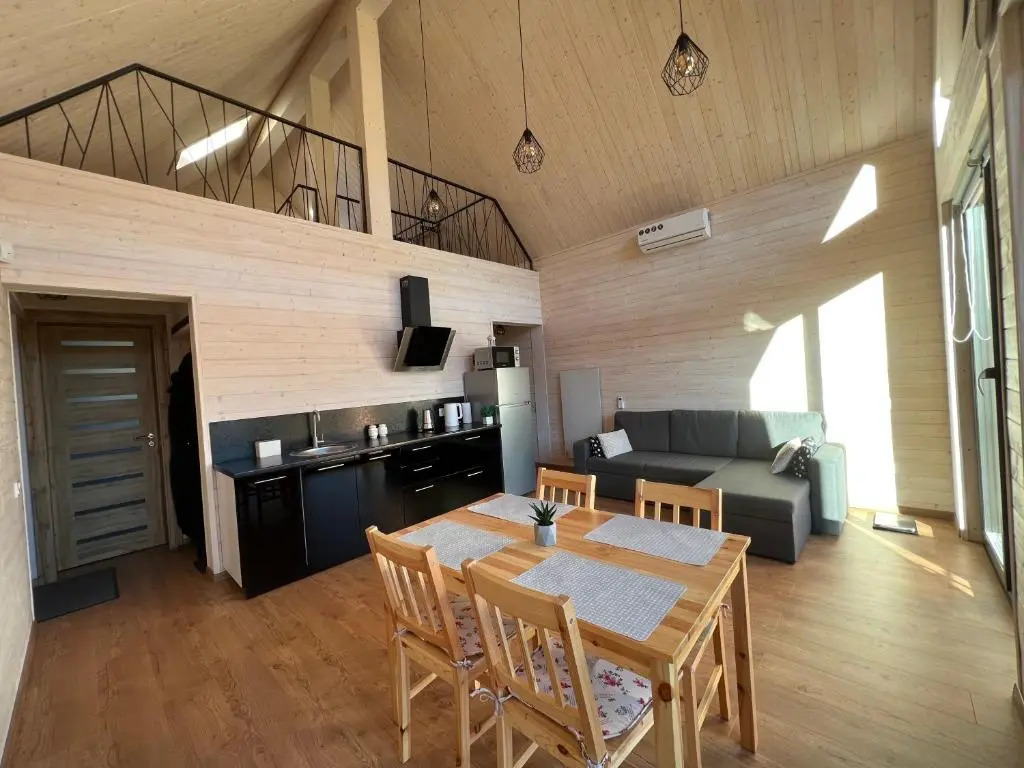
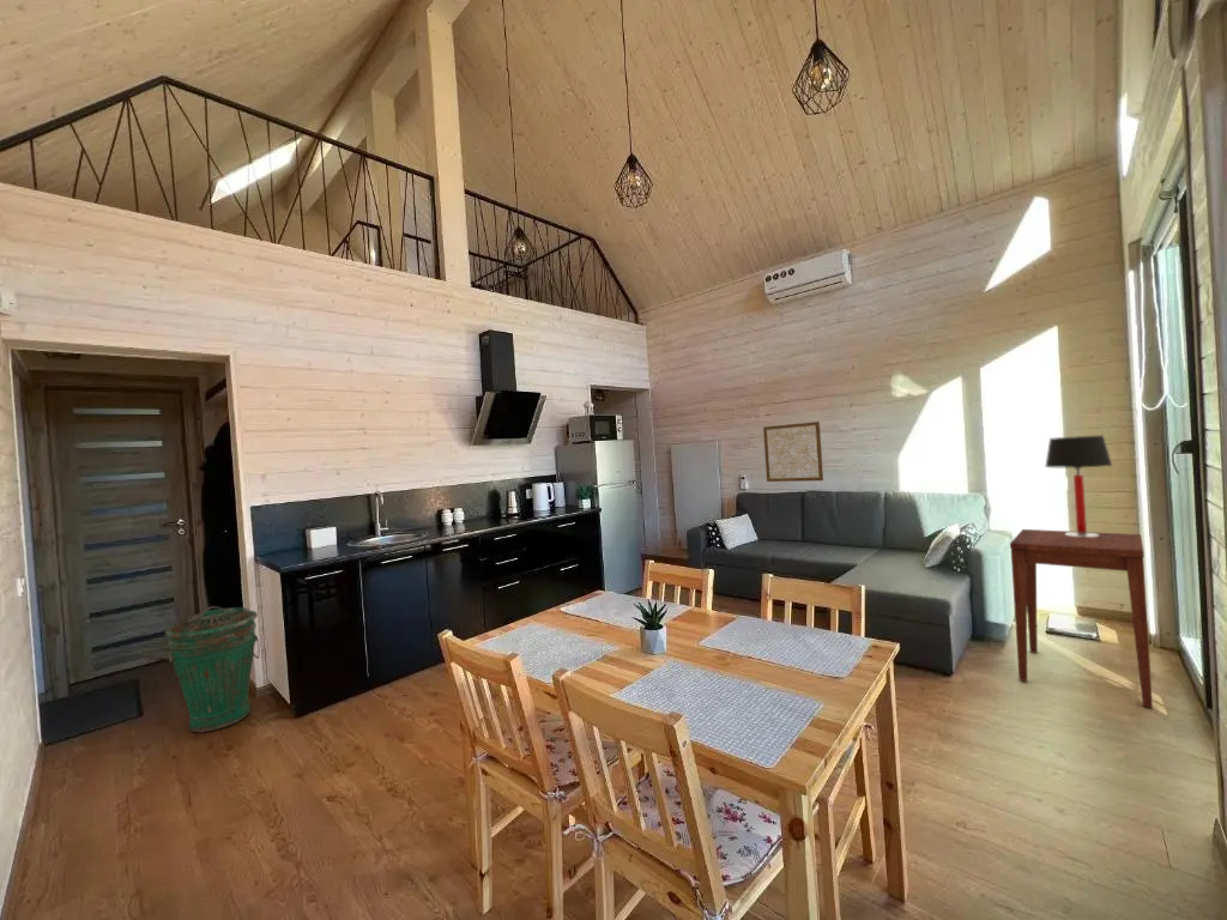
+ trash can (216, 662)
+ table lamp (1078, 485)
+ wall art (793, 449)
+ side table (1080, 567)
